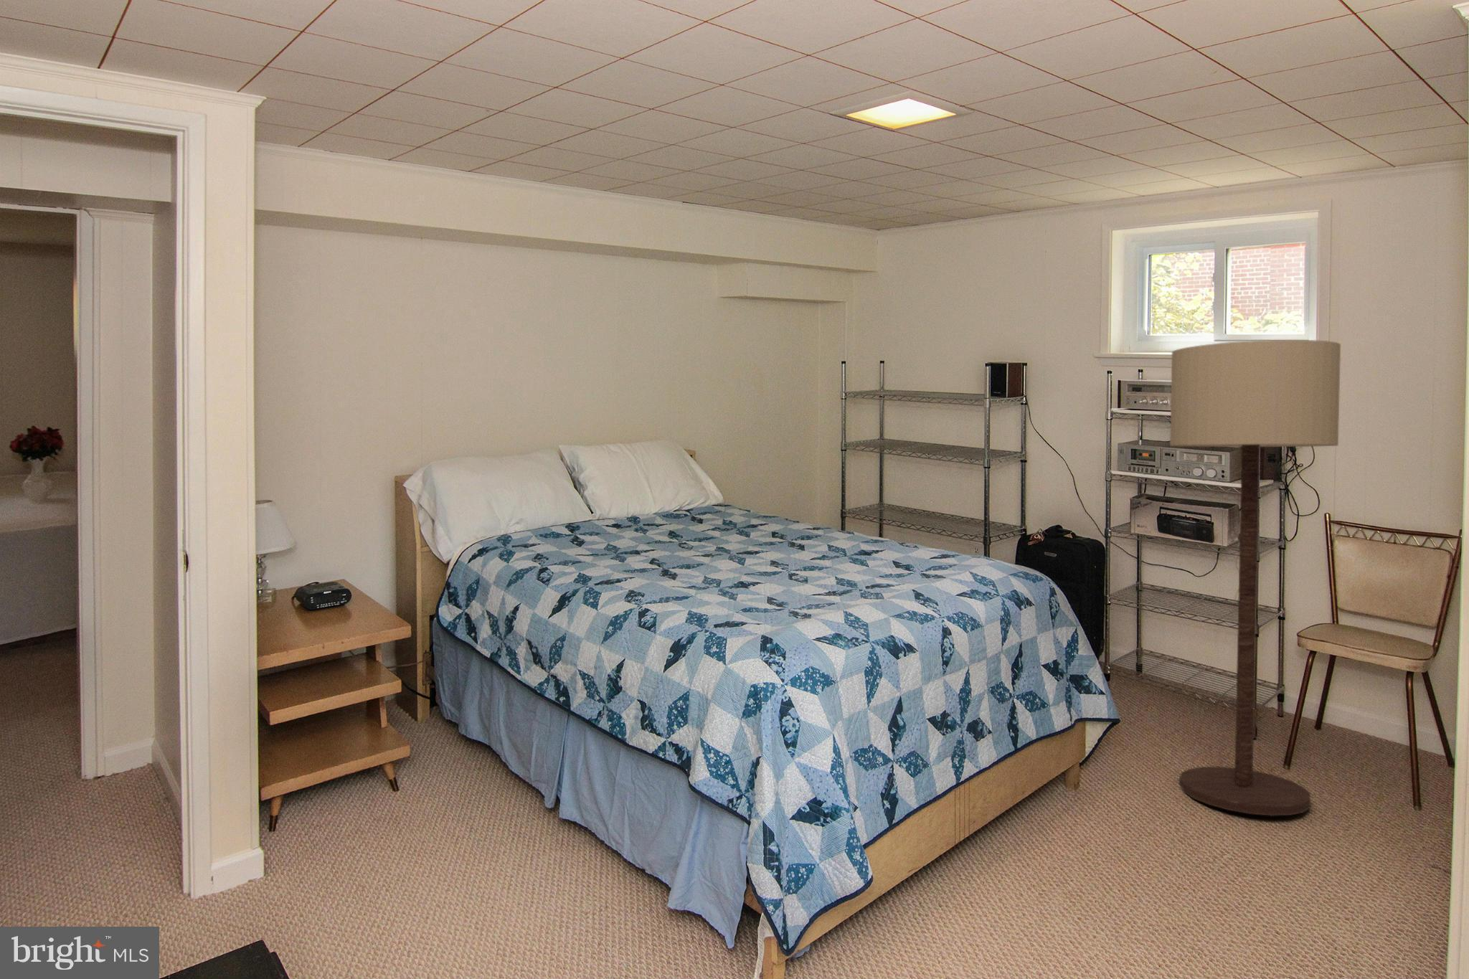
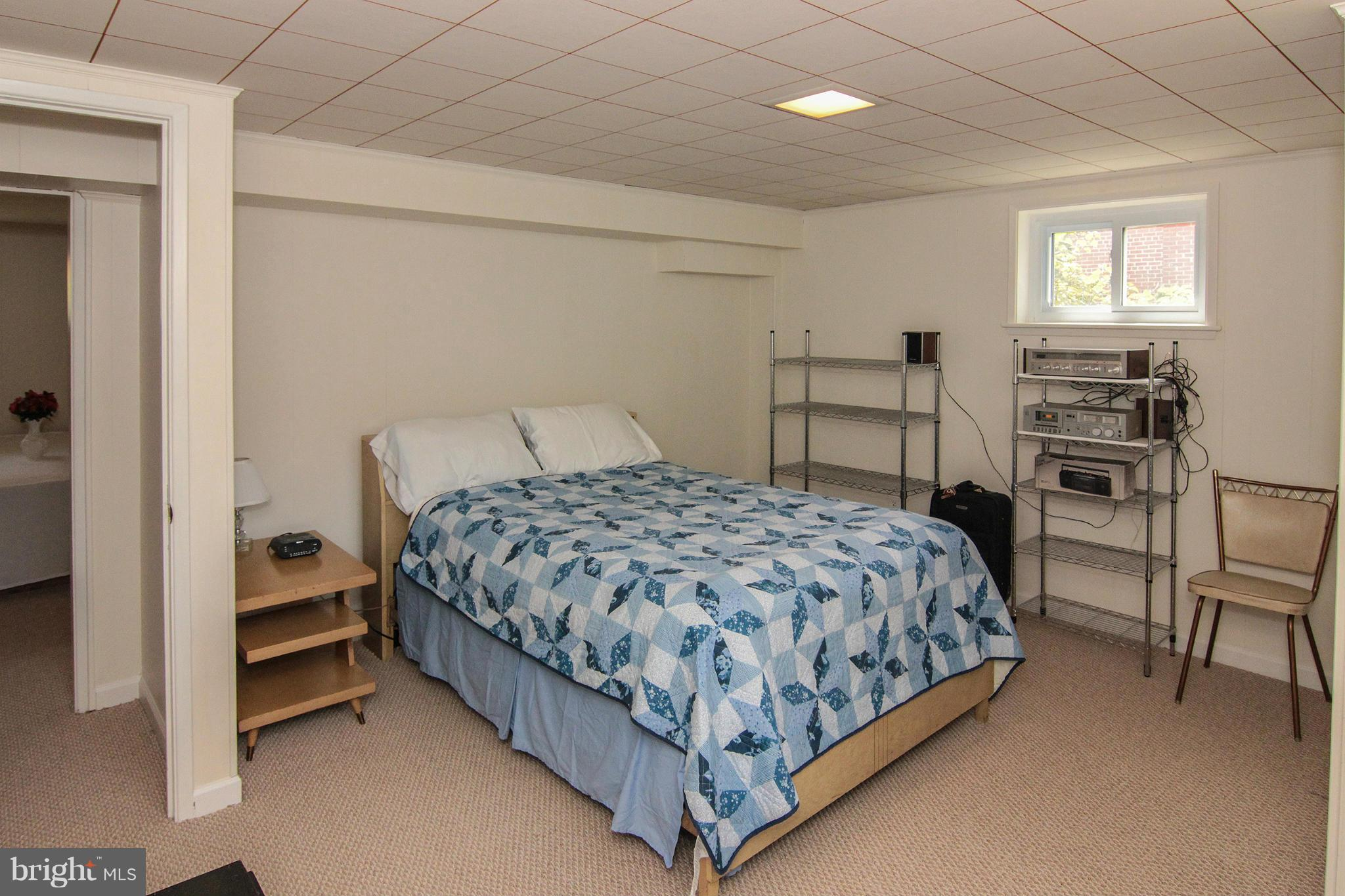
- floor lamp (1248, 573)
